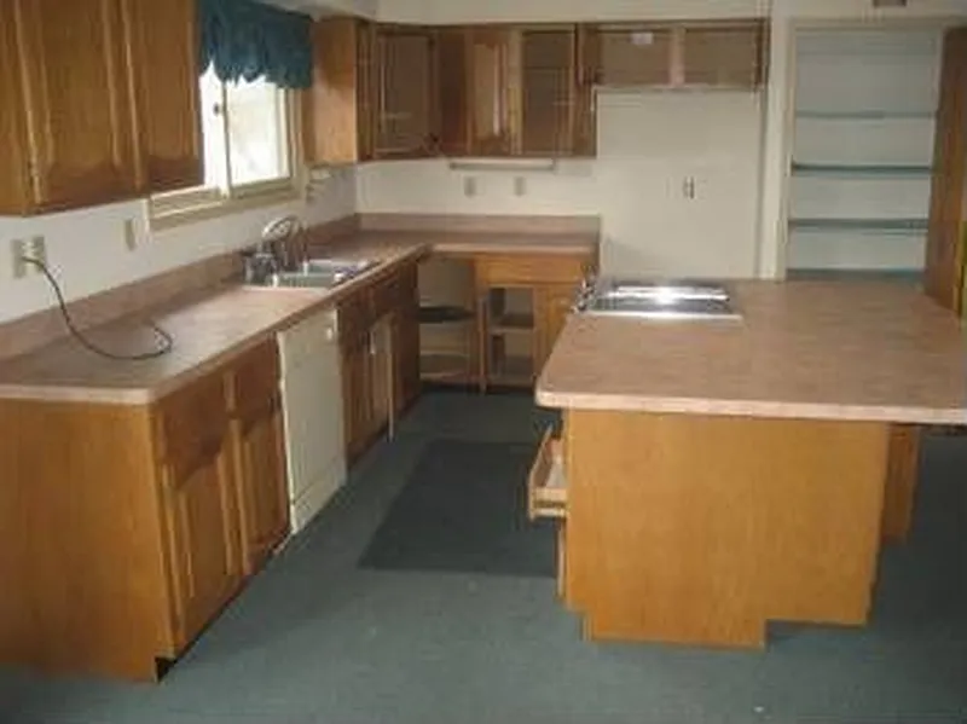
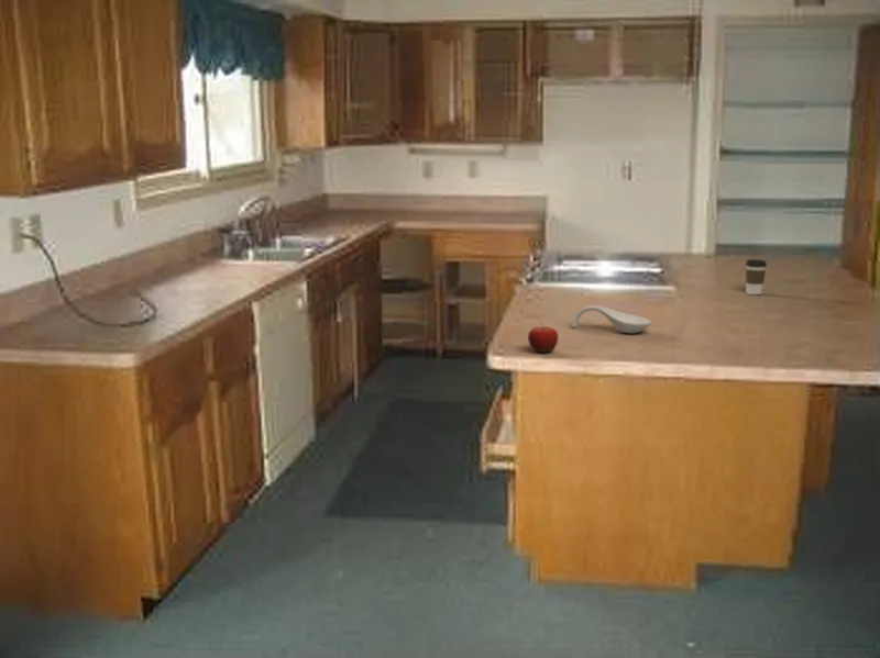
+ spoon rest (610, 319)
+ coffee cup (755, 277)
+ fruit (542, 336)
